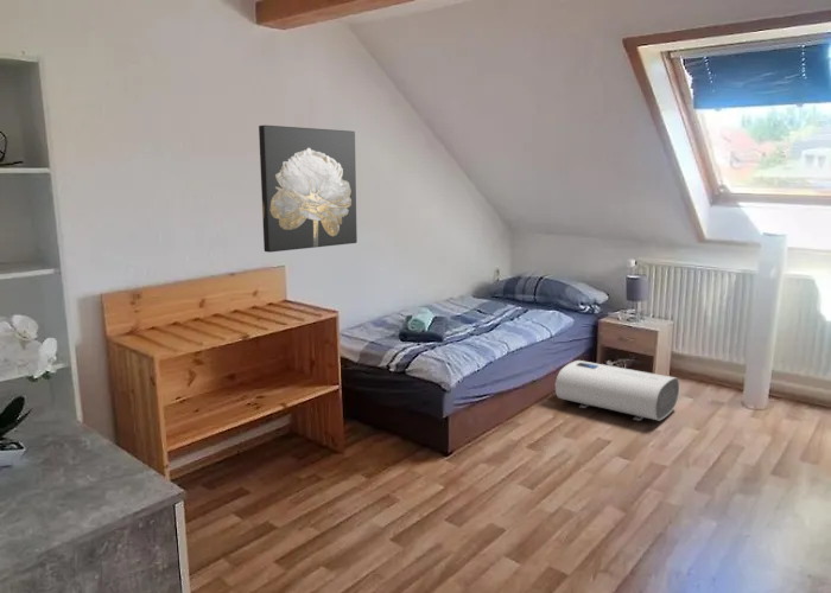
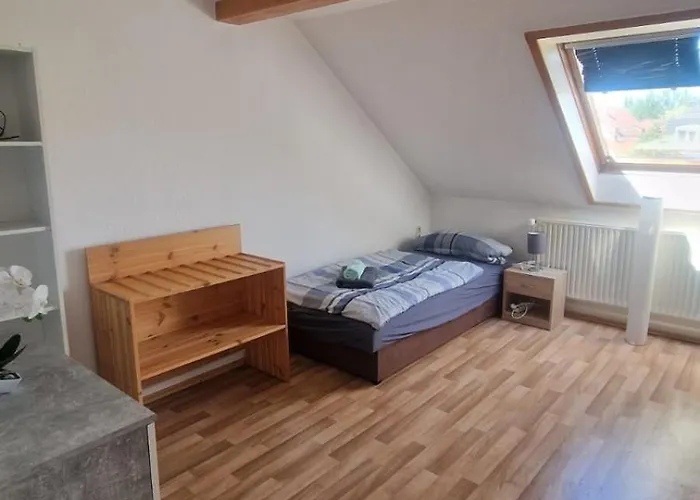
- wall art (311, 189)
- water heater (614, 389)
